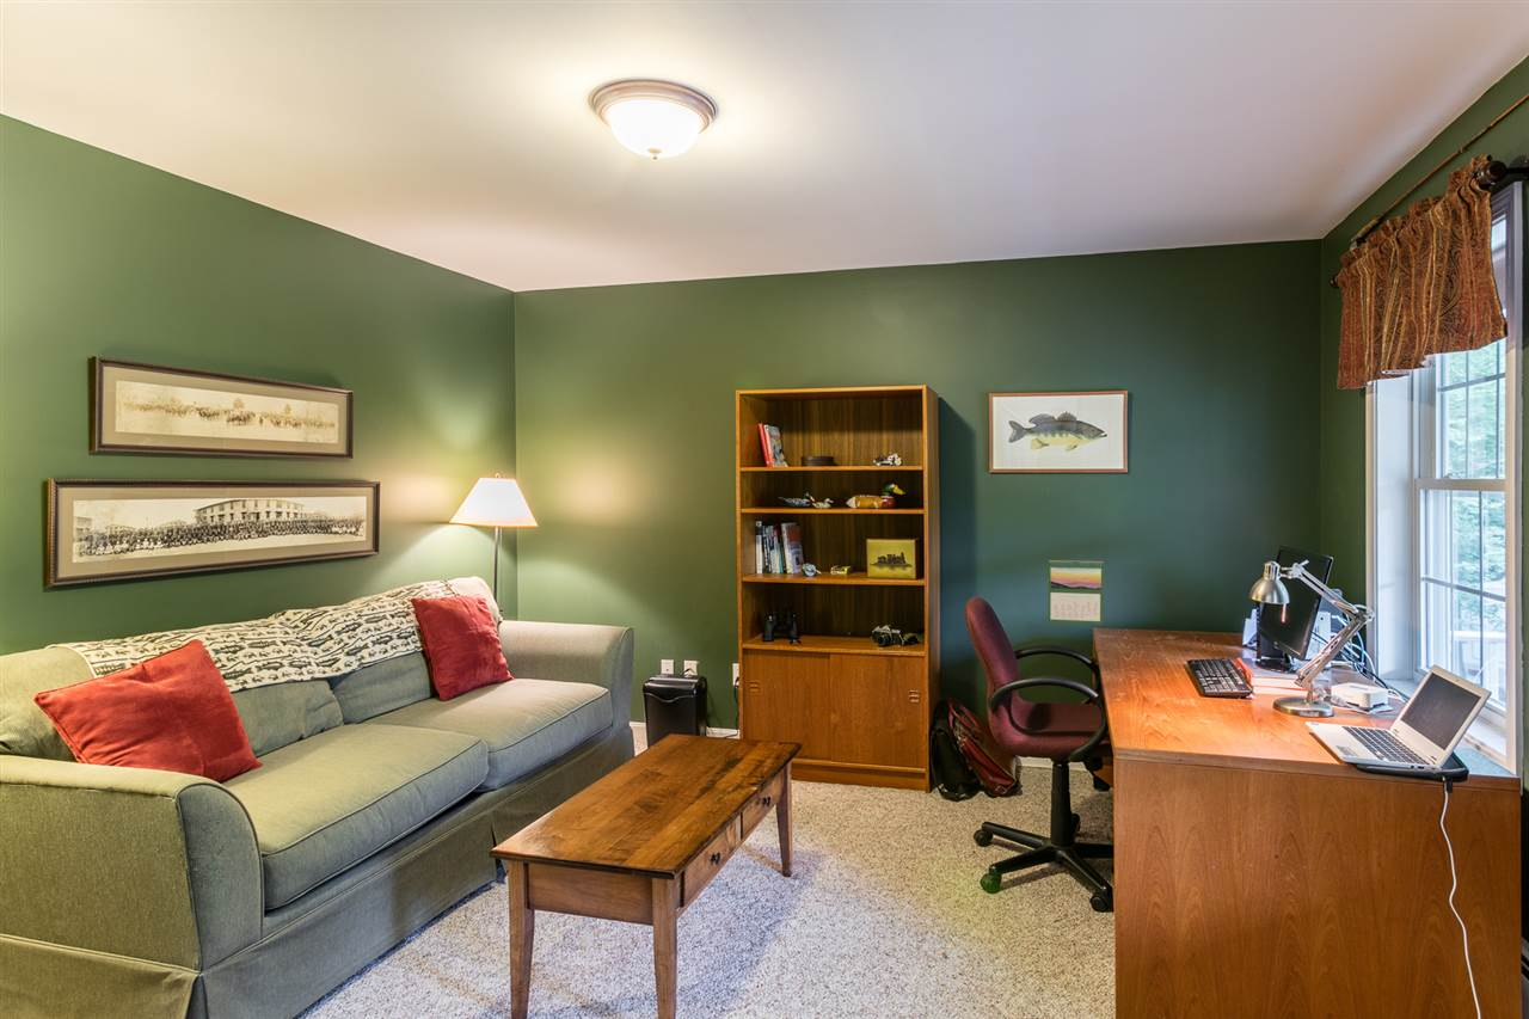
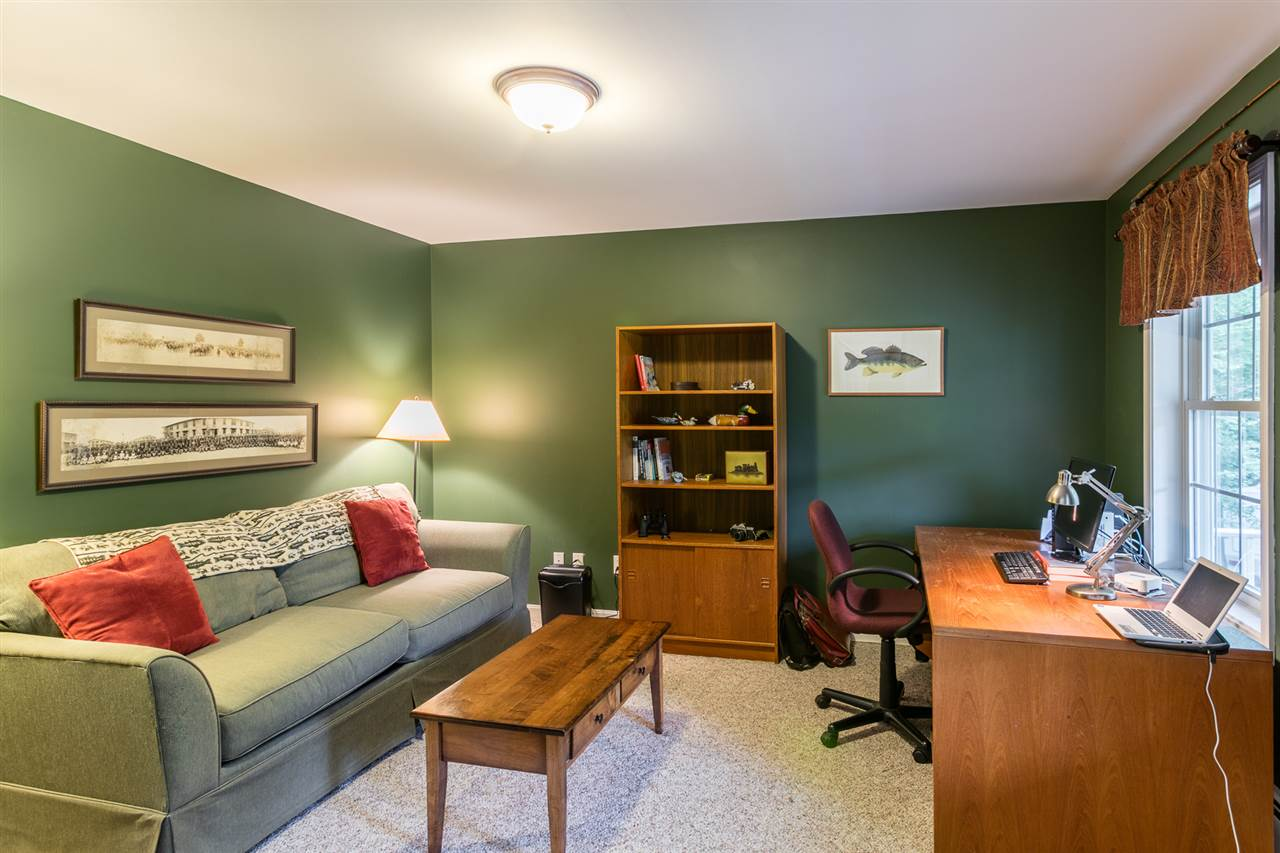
- calendar (1075, 591)
